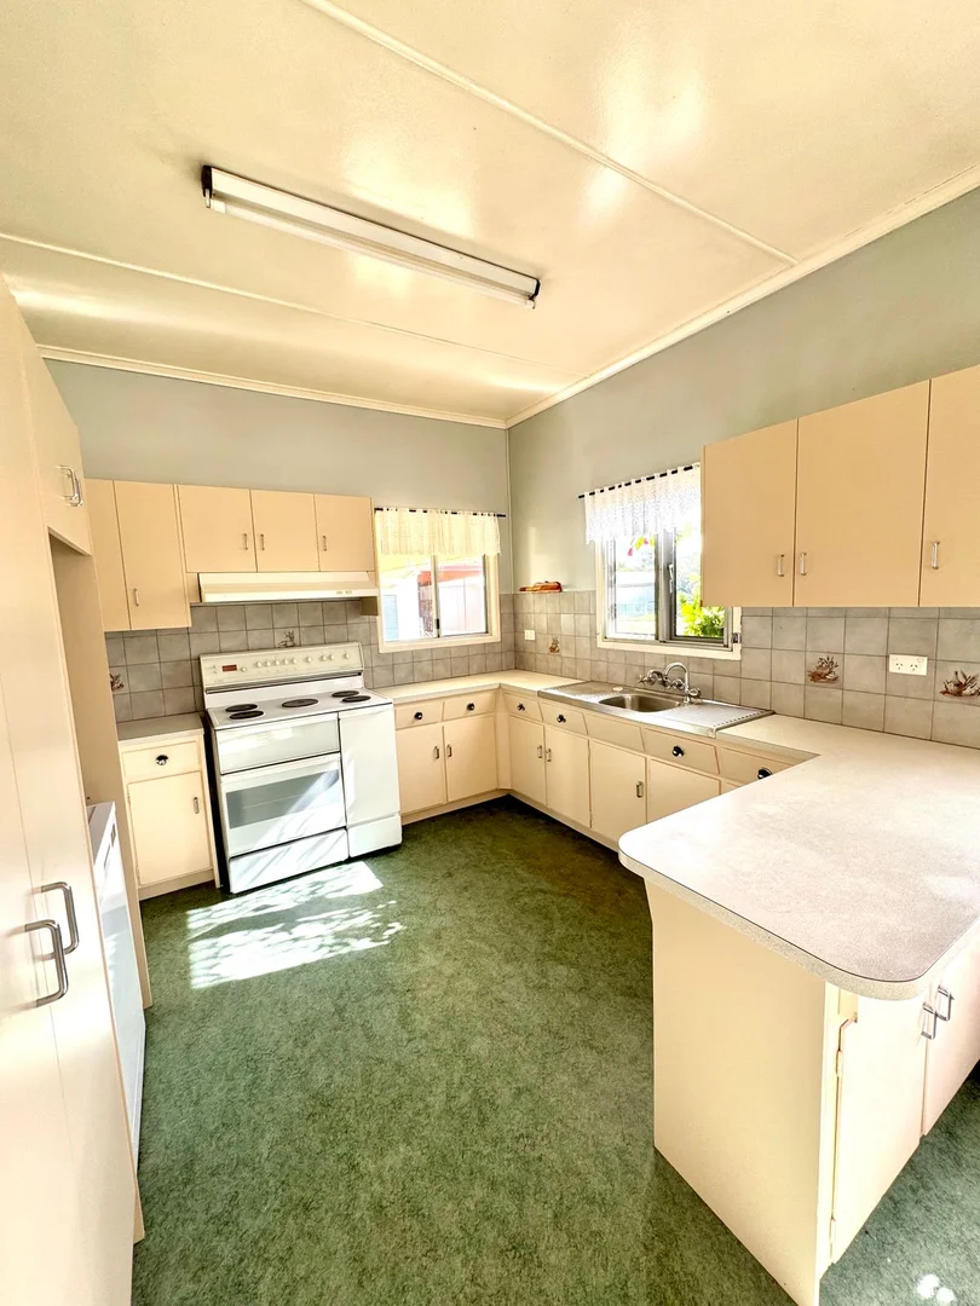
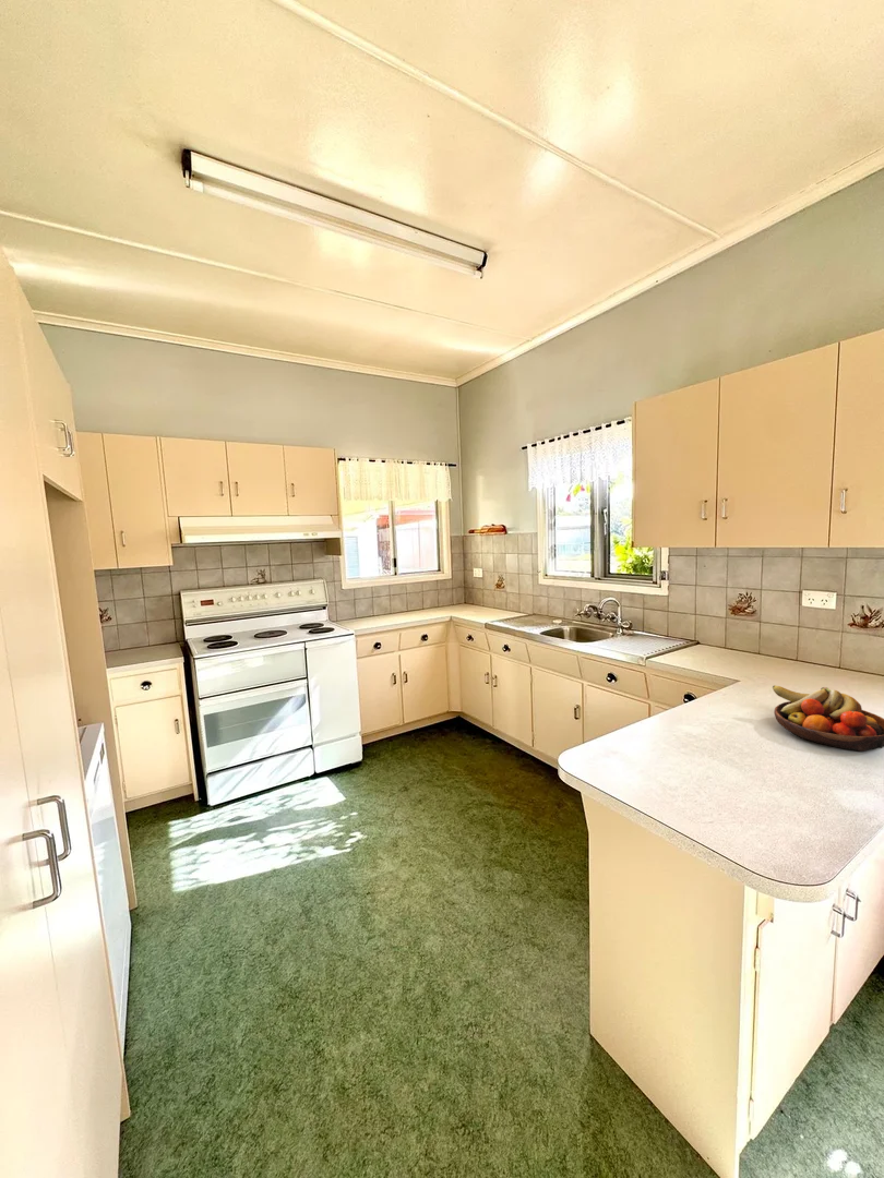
+ fruit bowl (829, 713)
